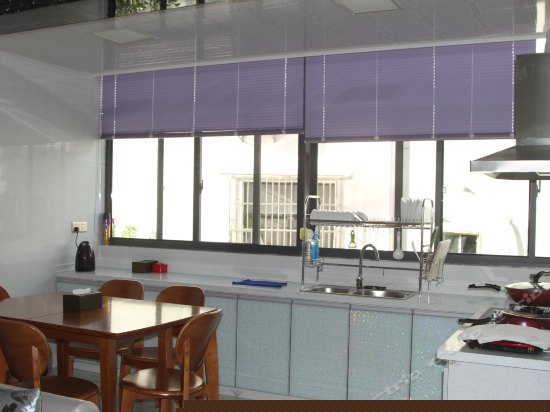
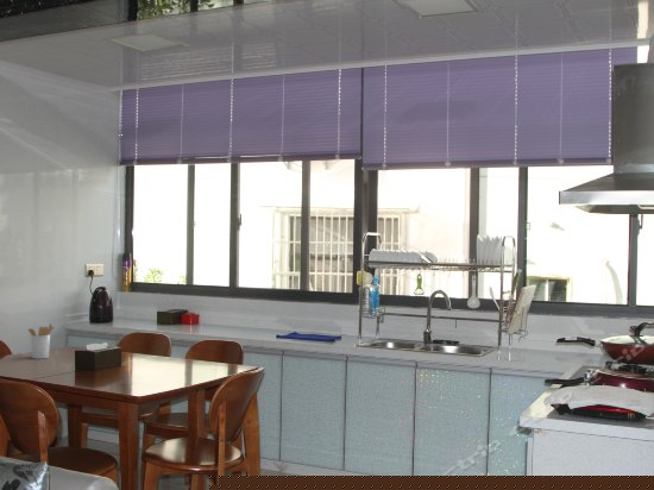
+ utensil holder (42, 340)
